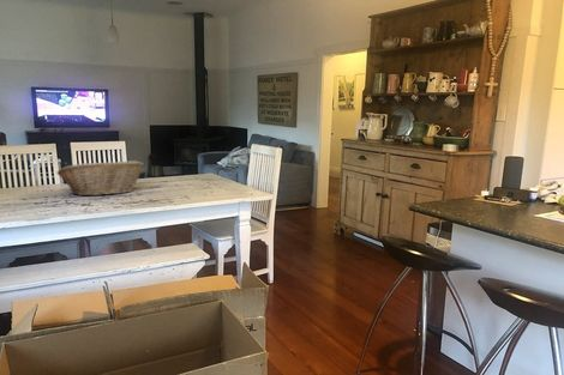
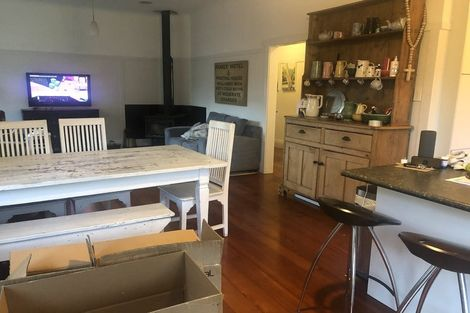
- fruit basket (102, 175)
